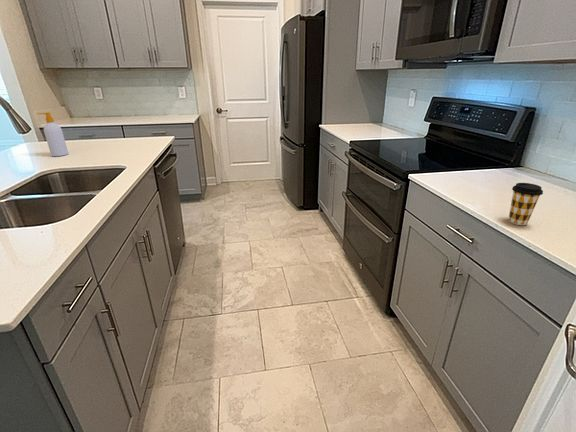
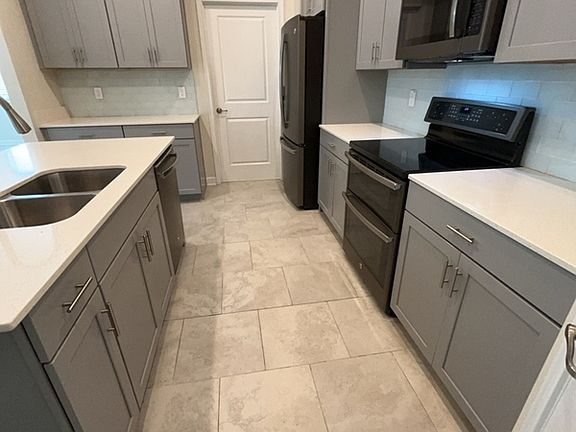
- coffee cup (523, 204)
- soap bottle (53, 134)
